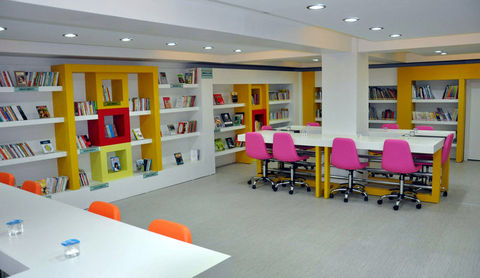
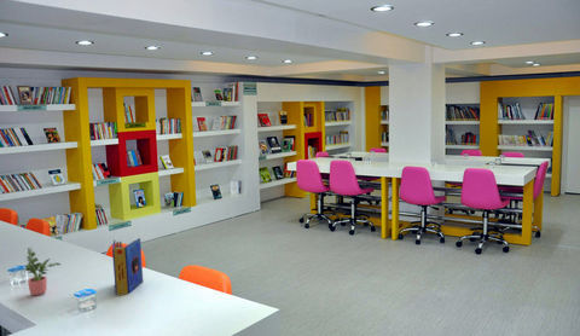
+ book (128, 265)
+ potted plant (44, 270)
